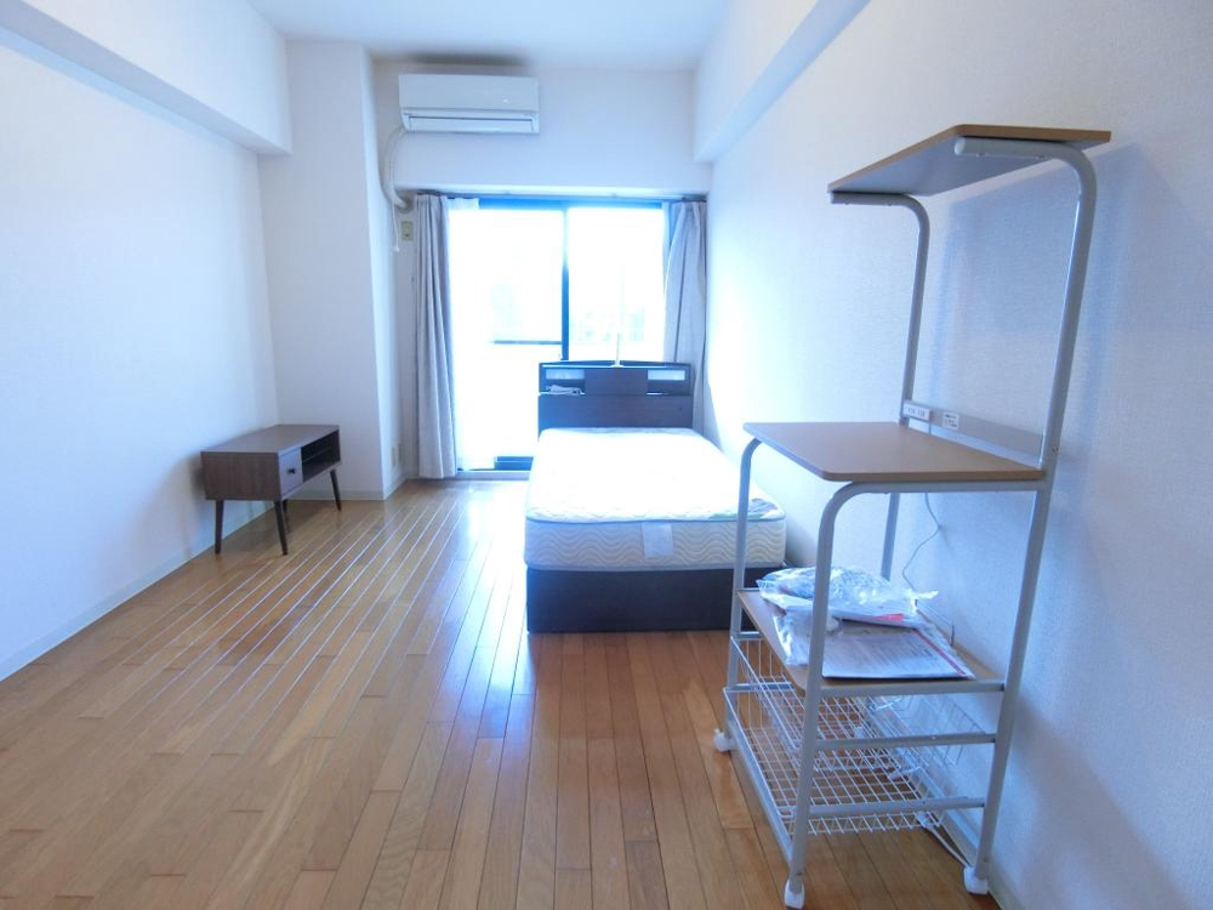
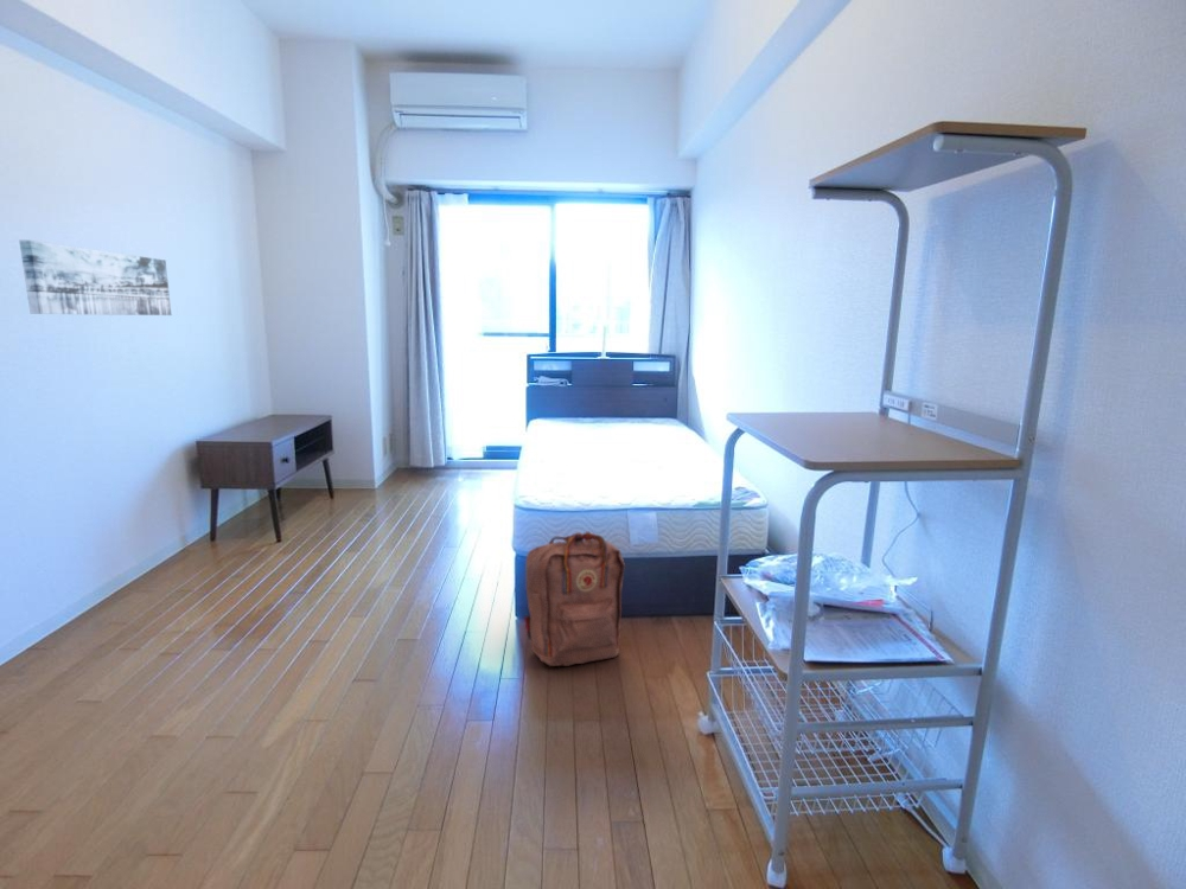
+ backpack (573, 591)
+ wall art (107, 283)
